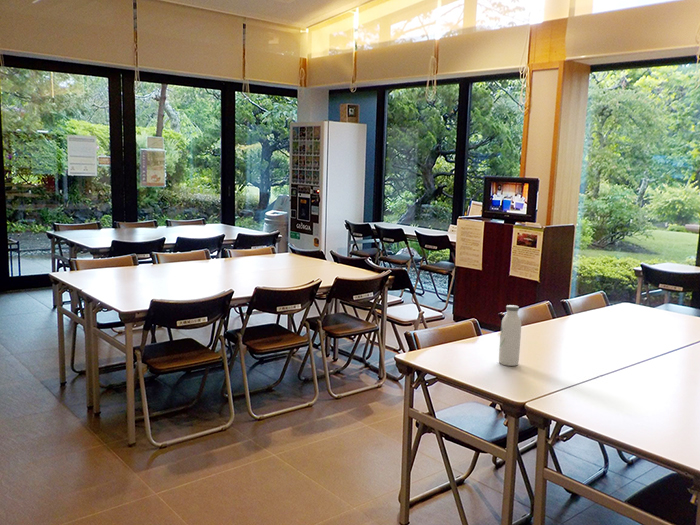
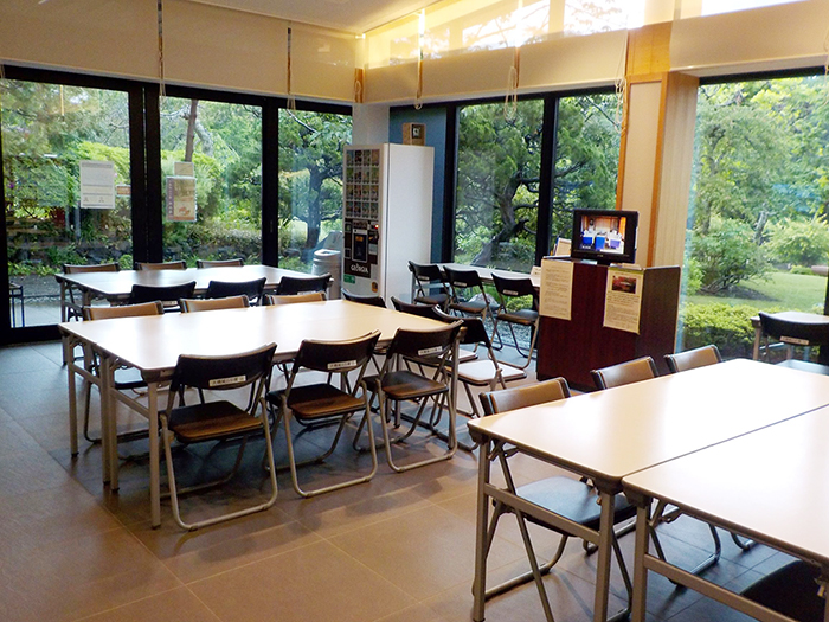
- water bottle (510, 334)
